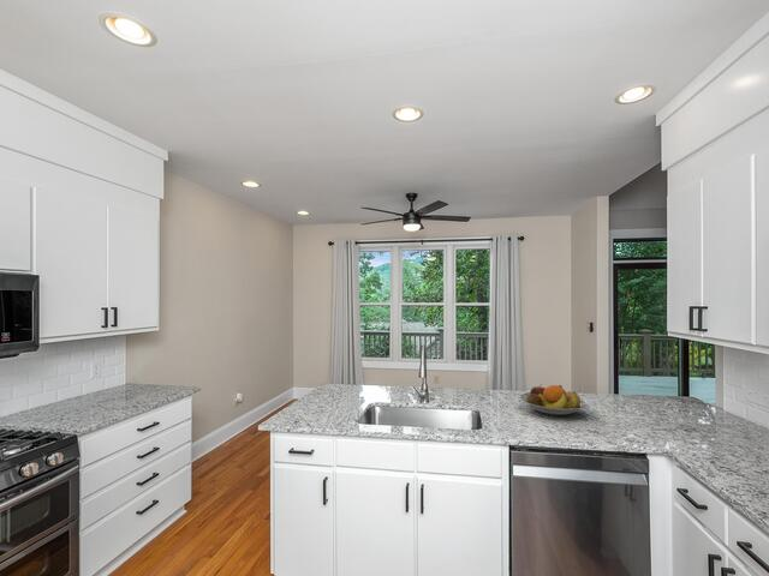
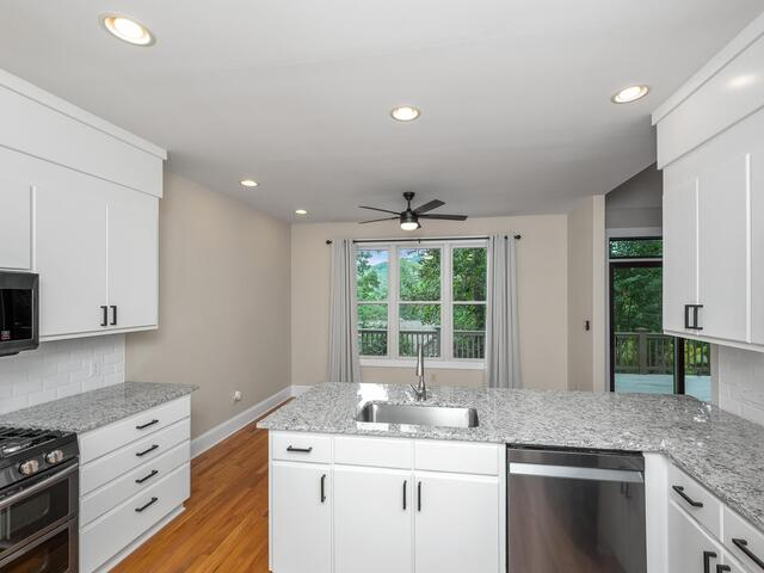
- fruit bowl (553, 396)
